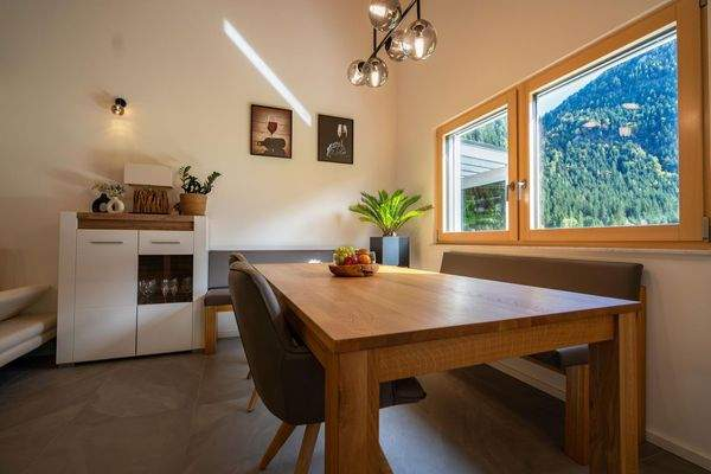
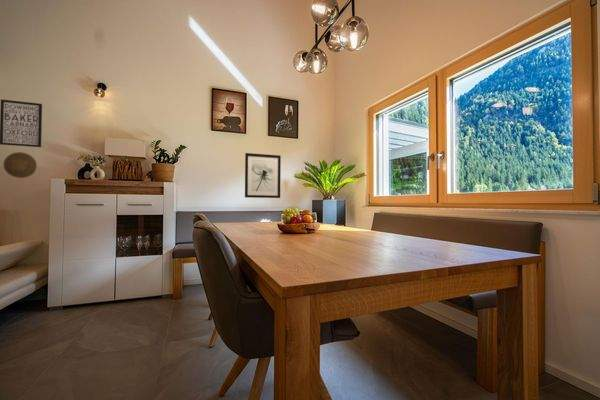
+ decorative plate (19, 164)
+ wall art (263, 176)
+ wall art (21, 123)
